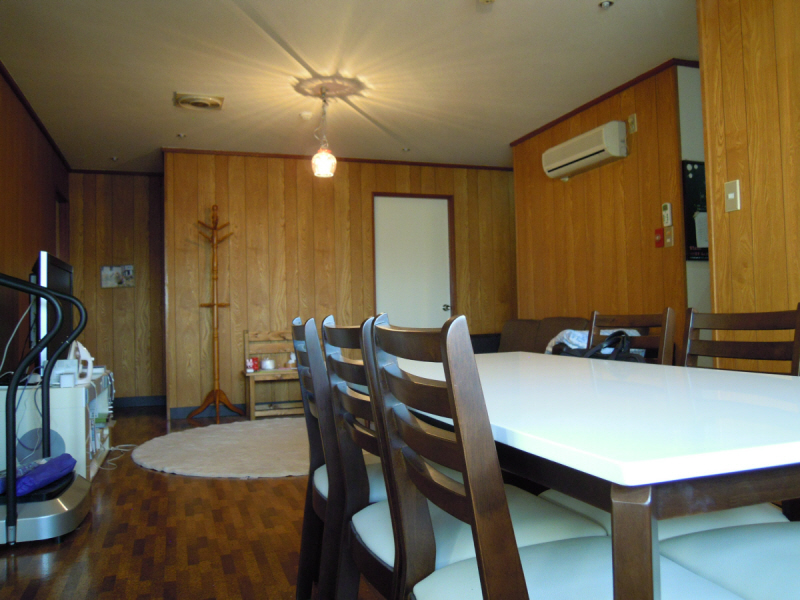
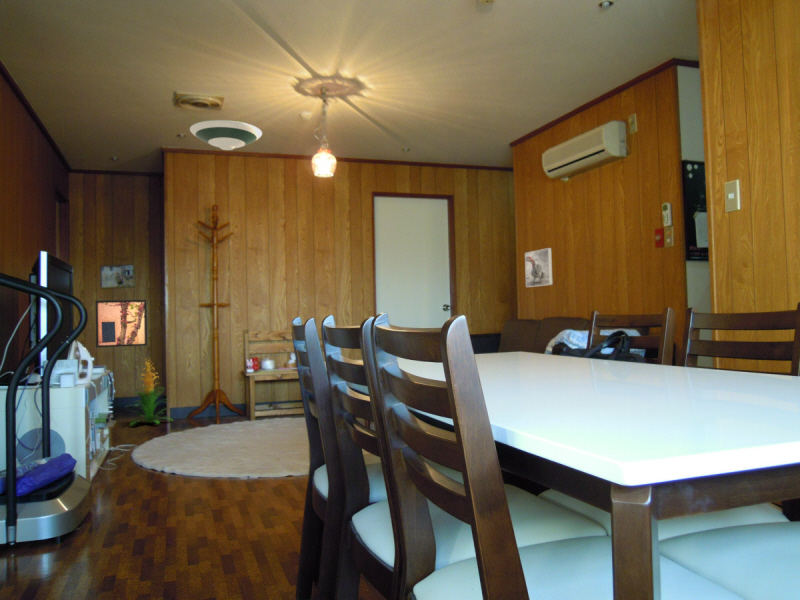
+ indoor plant (149, 390)
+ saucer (226, 140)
+ wall art (121, 323)
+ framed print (538, 268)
